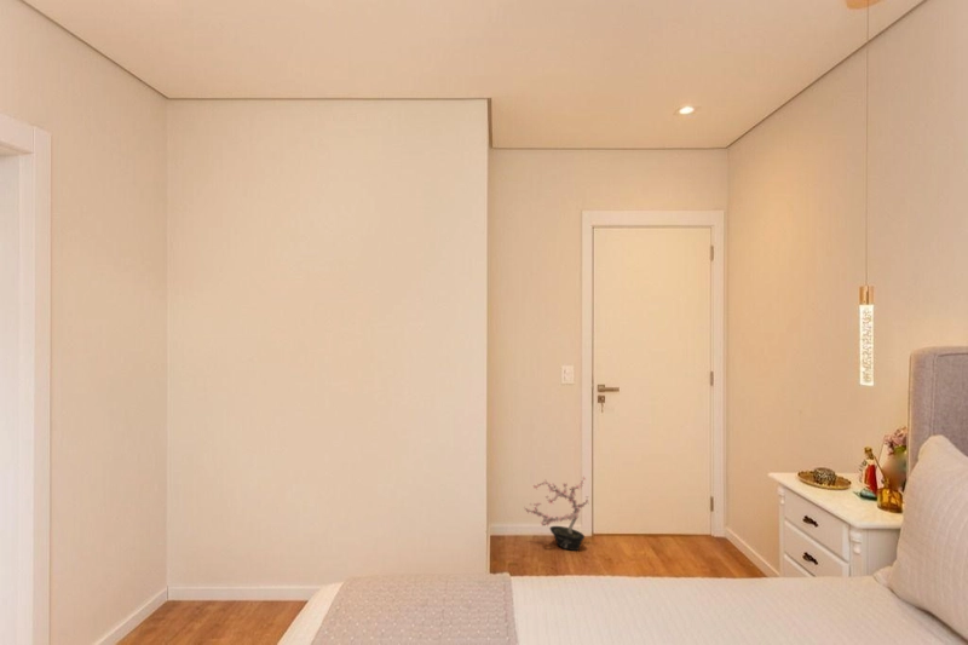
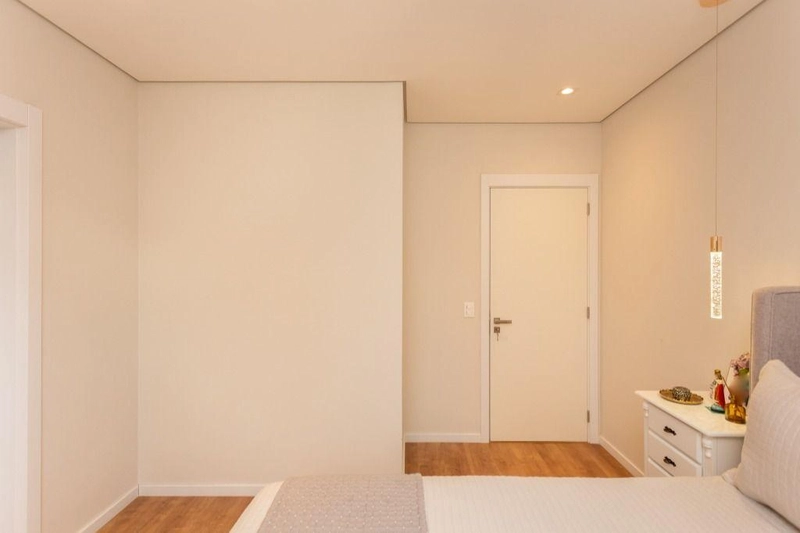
- potted plant (552, 516)
